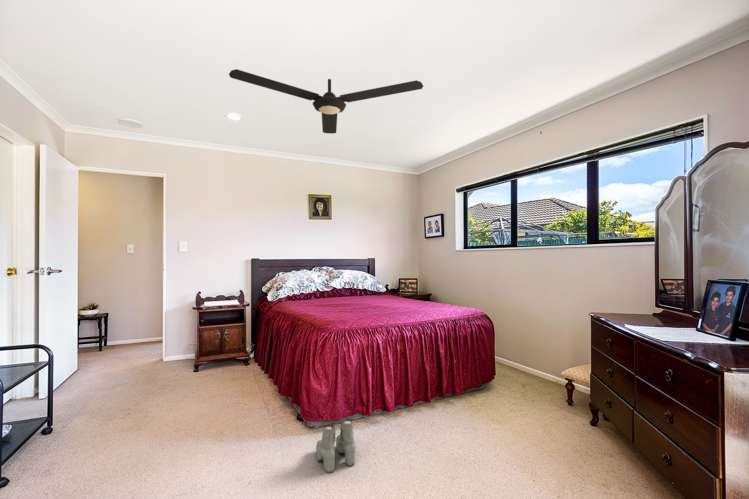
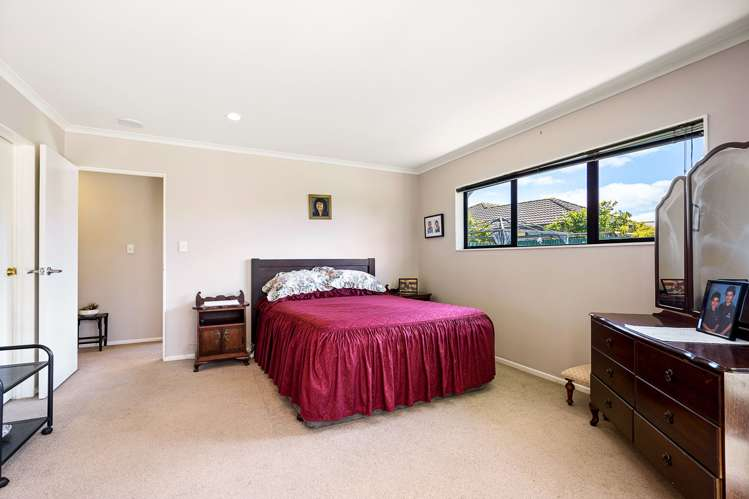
- boots (335, 438)
- ceiling fan (329, 104)
